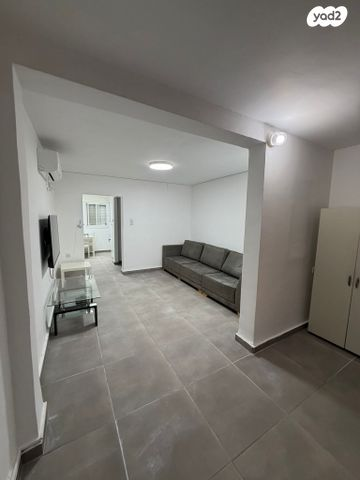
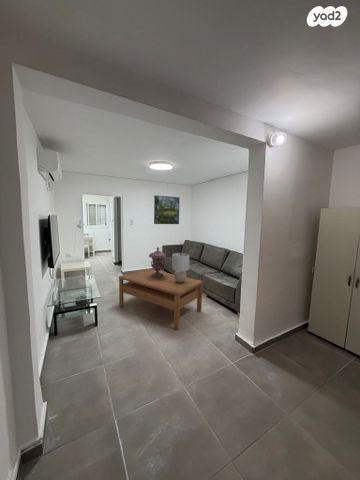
+ lamp (180, 267)
+ coffee table (159, 293)
+ decorative urn (157, 261)
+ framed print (167, 210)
